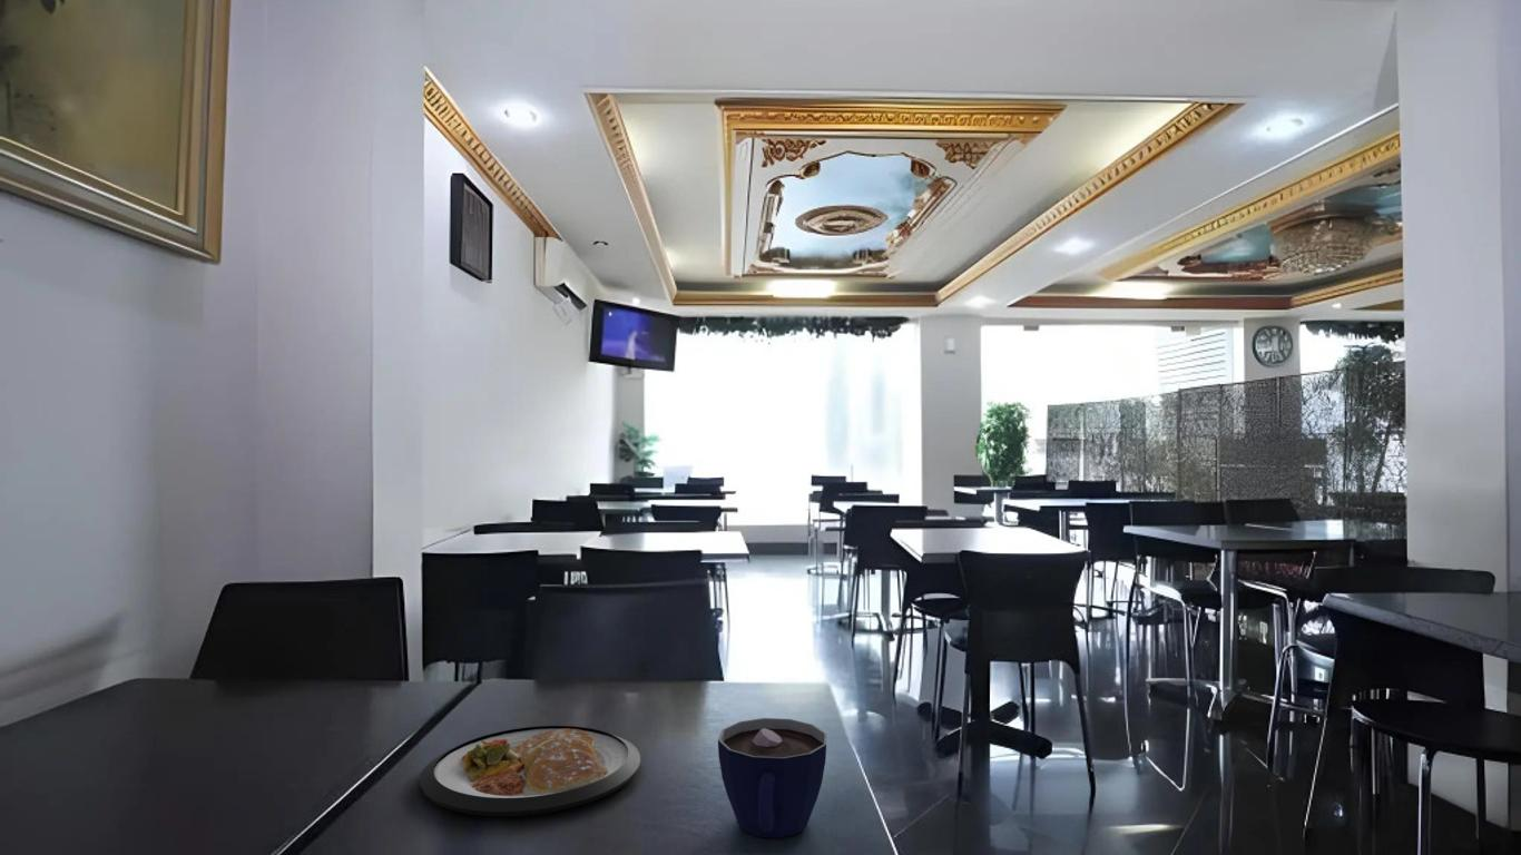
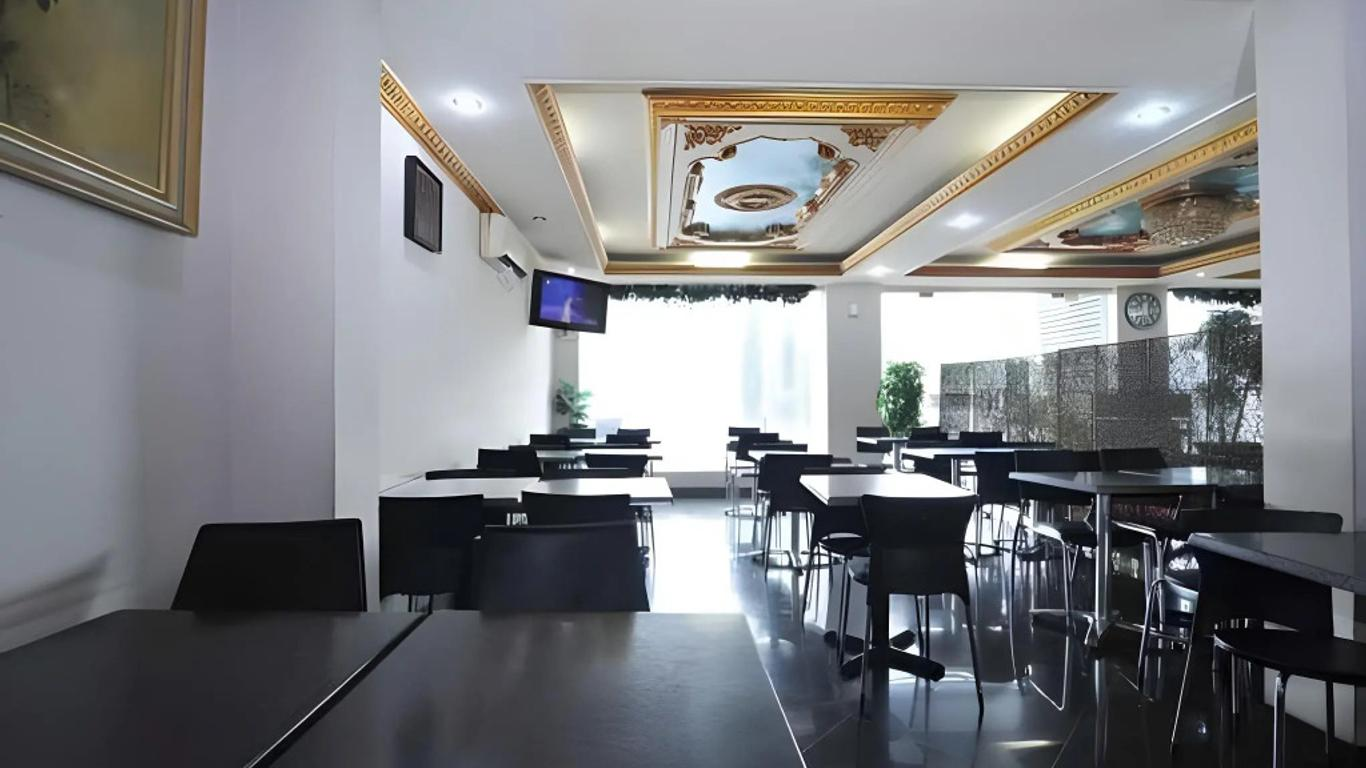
- cup (771, 785)
- dish (533, 759)
